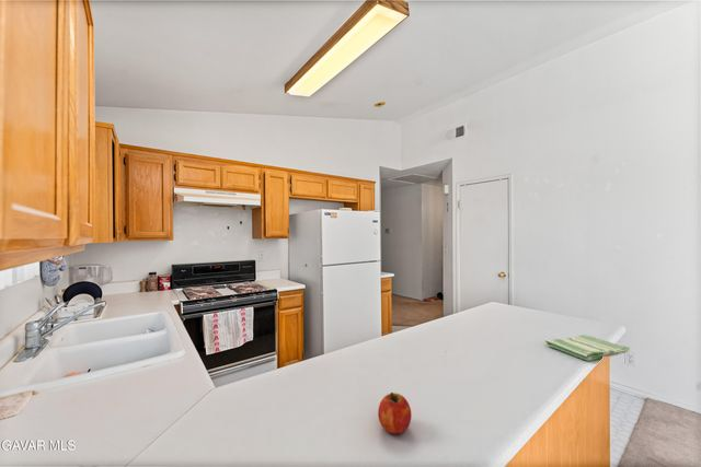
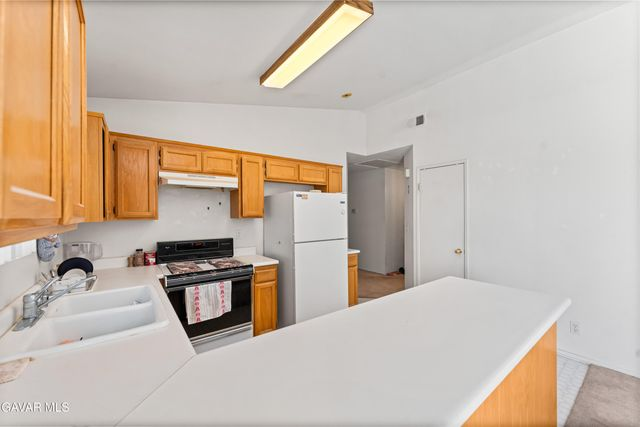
- dish towel (585, 346)
- fruit (394, 411)
